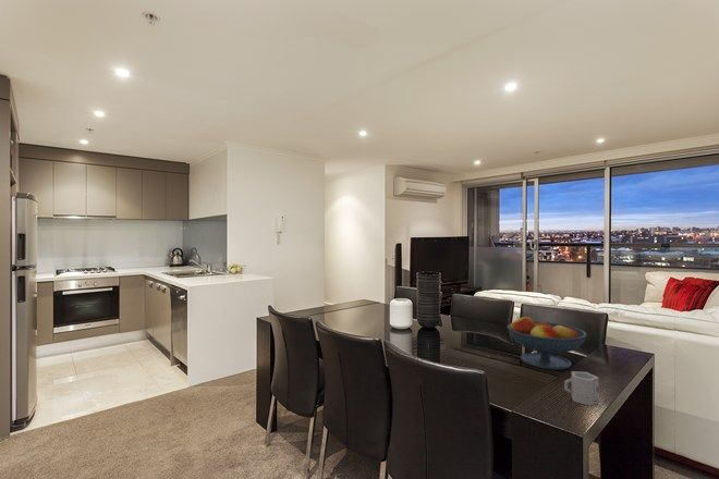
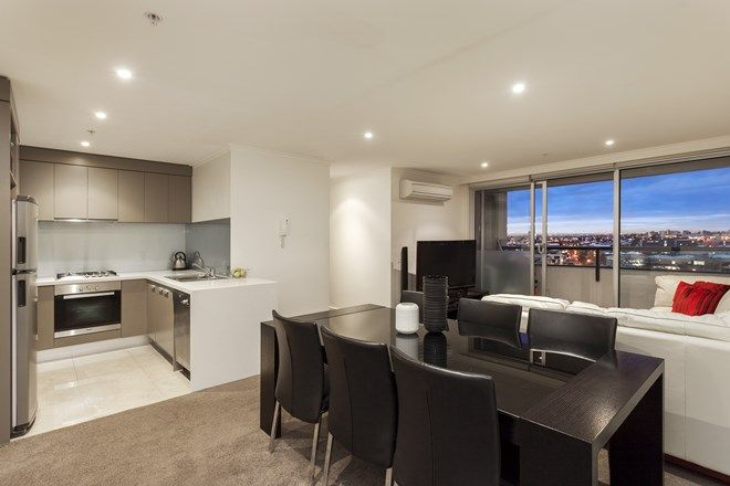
- cup (581, 386)
- fruit bowl (545, 340)
